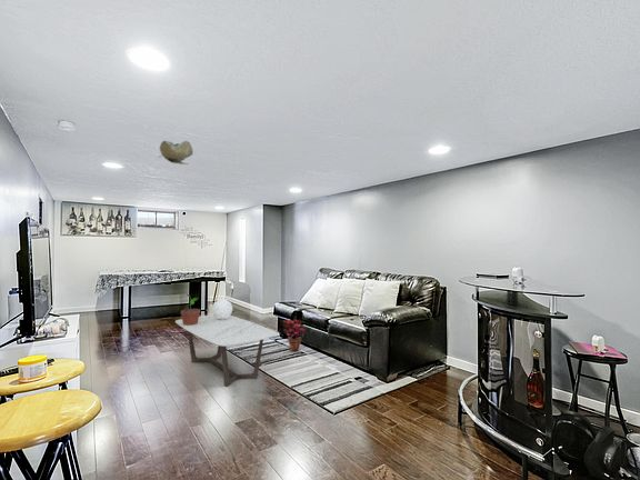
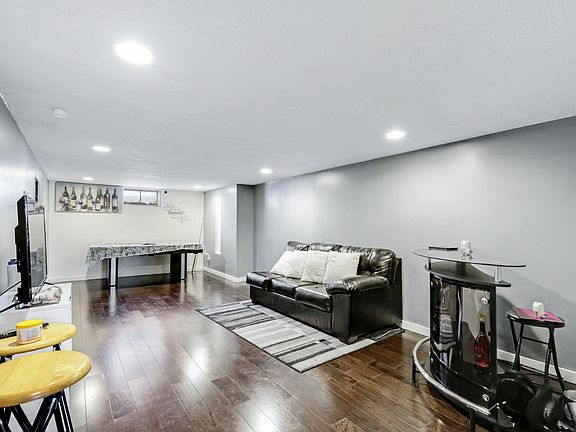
- potted plant (190, 308)
- coffee table (222, 348)
- decorative ball (222, 309)
- potted plant (294, 334)
- ceiling light (176, 149)
